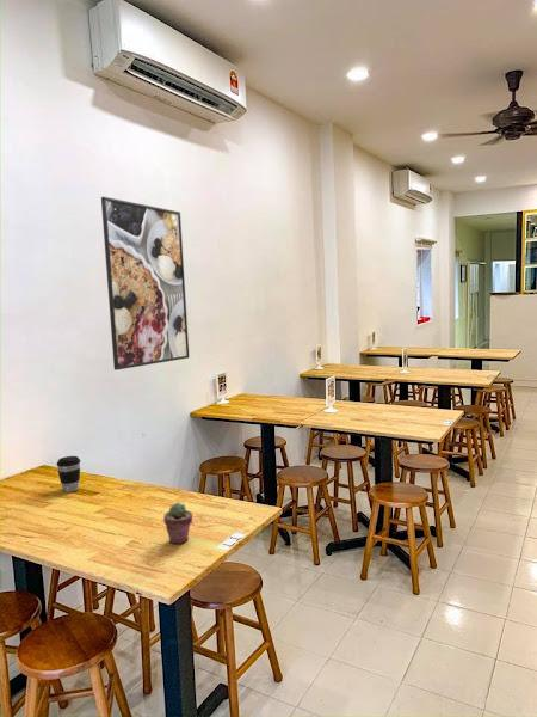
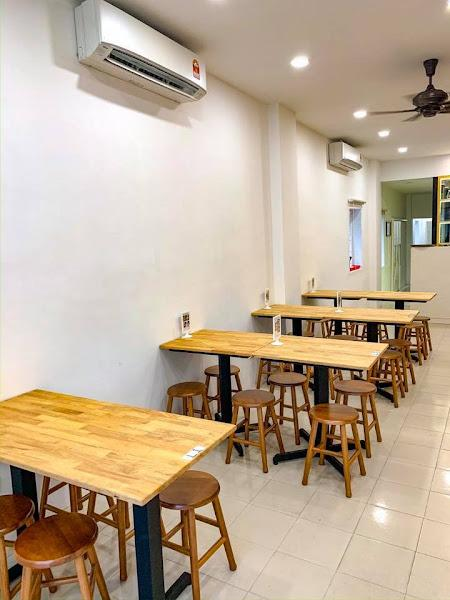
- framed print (149, 284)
- potted succulent (178, 521)
- coffee cup (69, 473)
